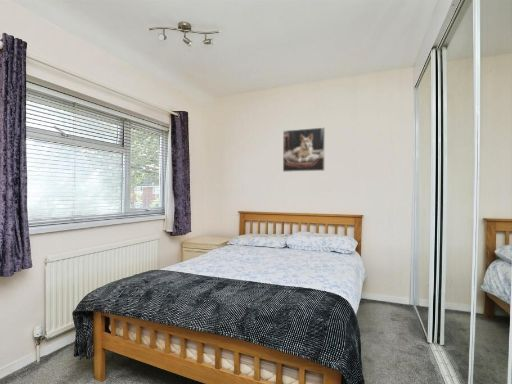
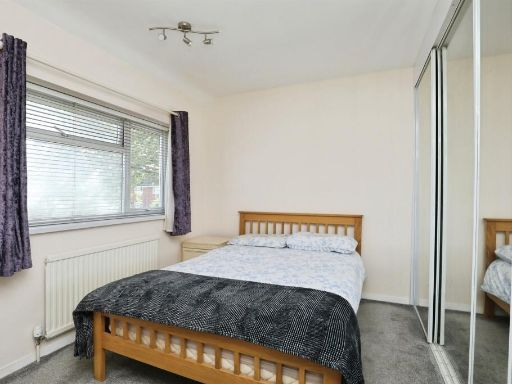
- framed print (303, 150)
